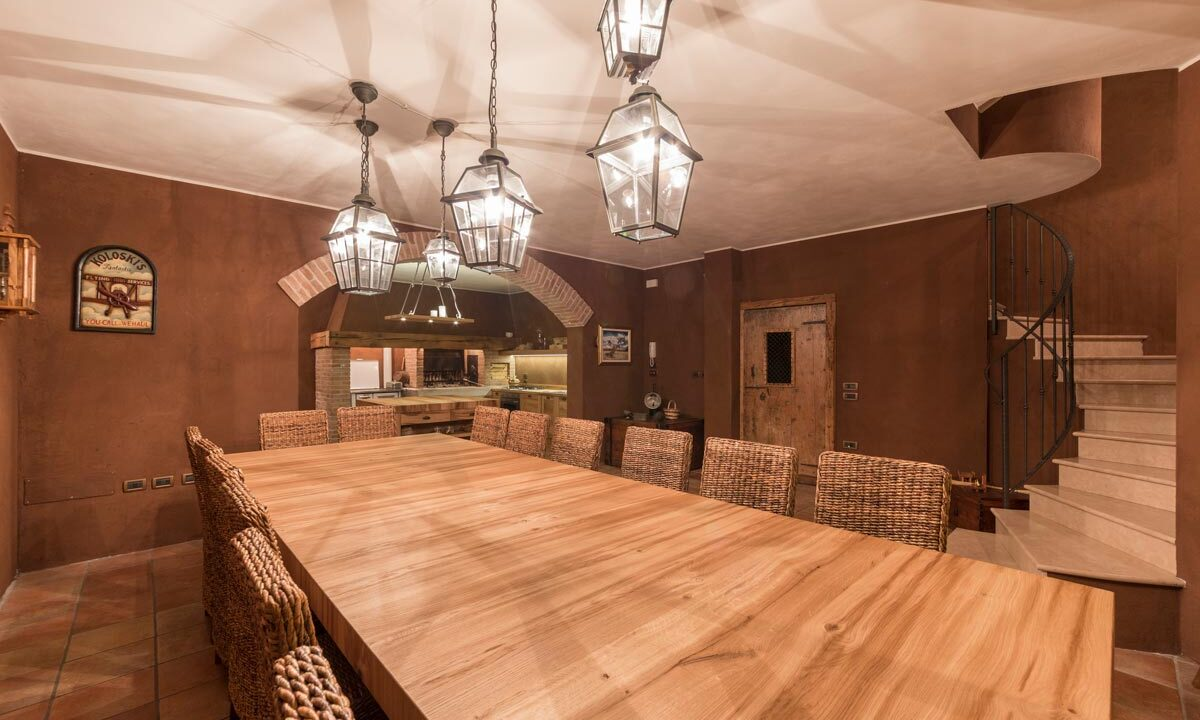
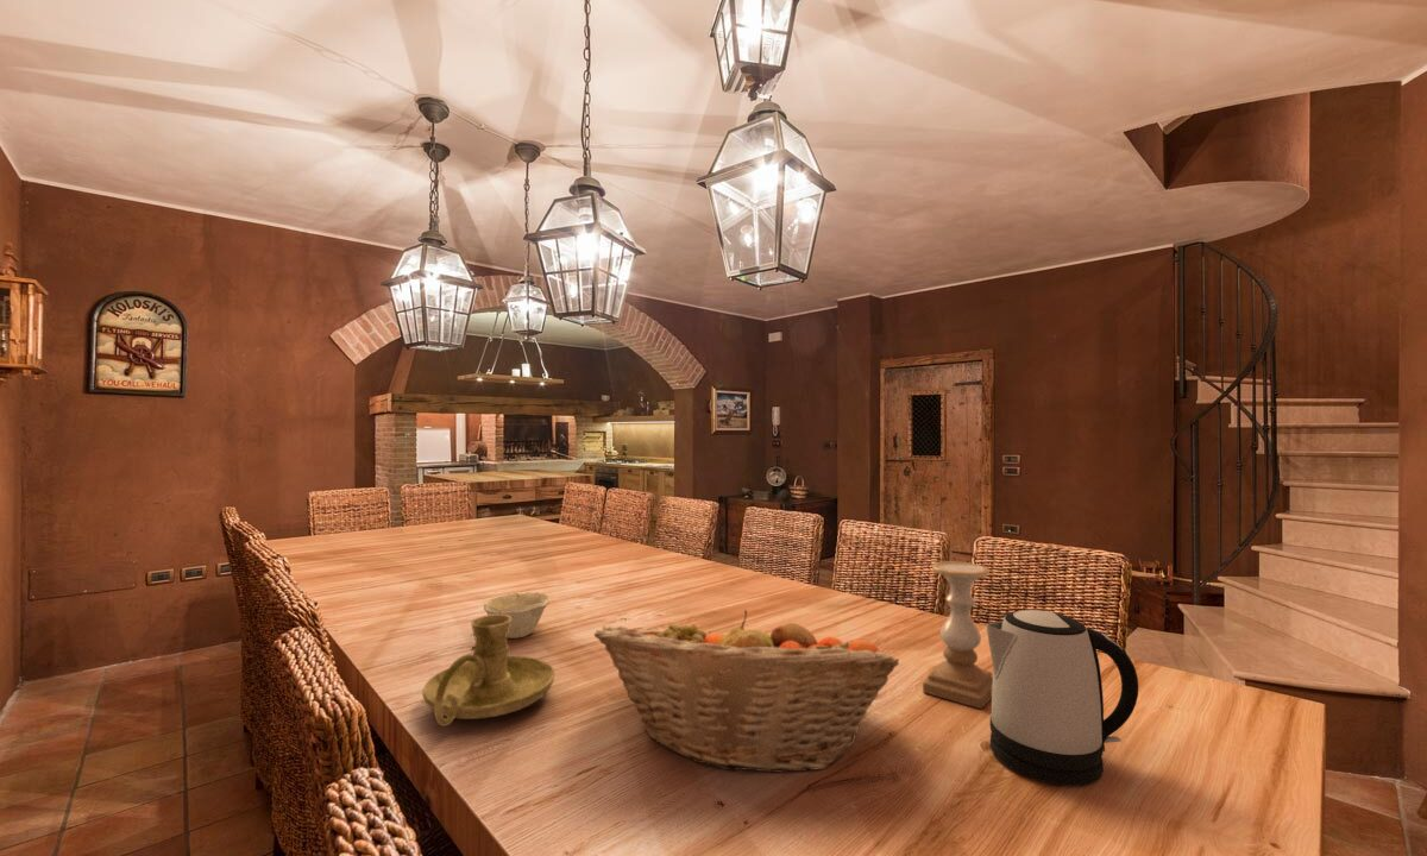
+ fruit basket (741, 668)
+ candle holder (960, 628)
+ bowl (516, 615)
+ candle holder (483, 666)
+ kettle (1060, 687)
